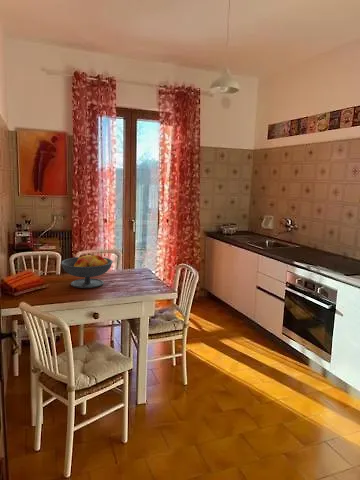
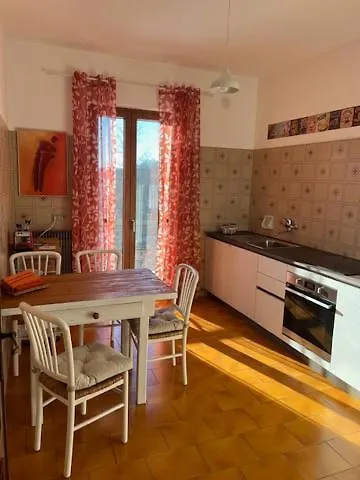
- fruit bowl (87, 268)
